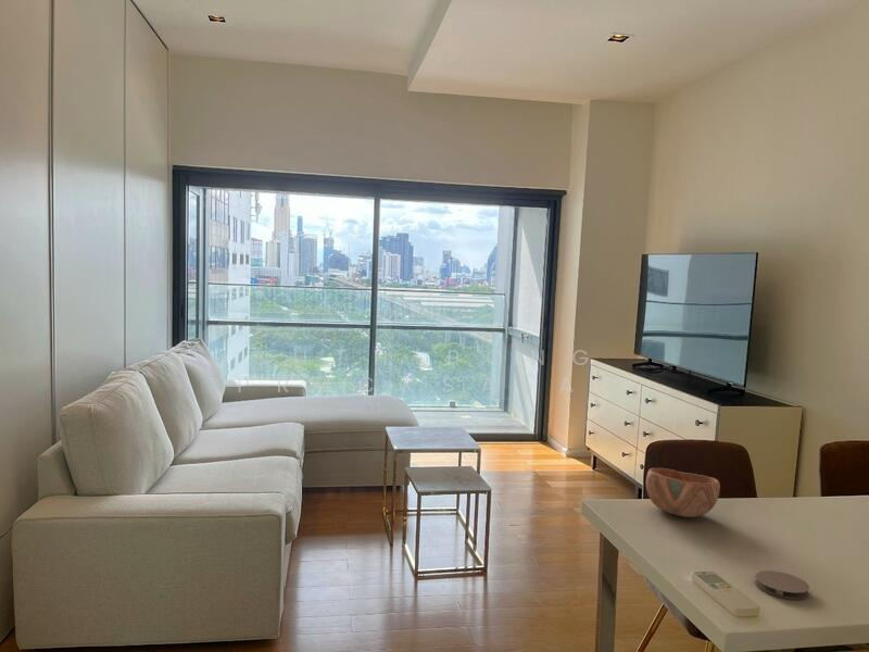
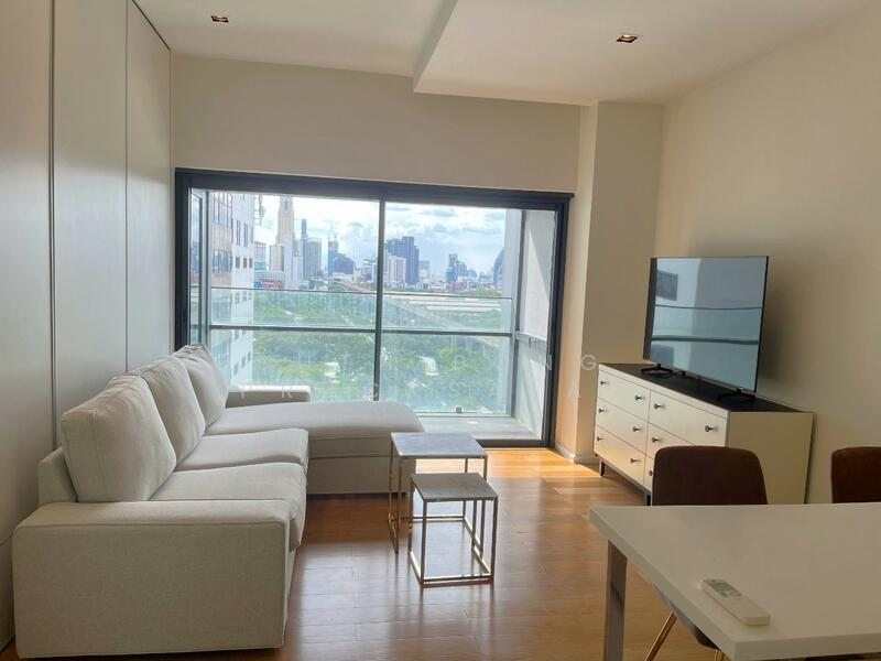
- coaster (781, 584)
- bowl (680, 492)
